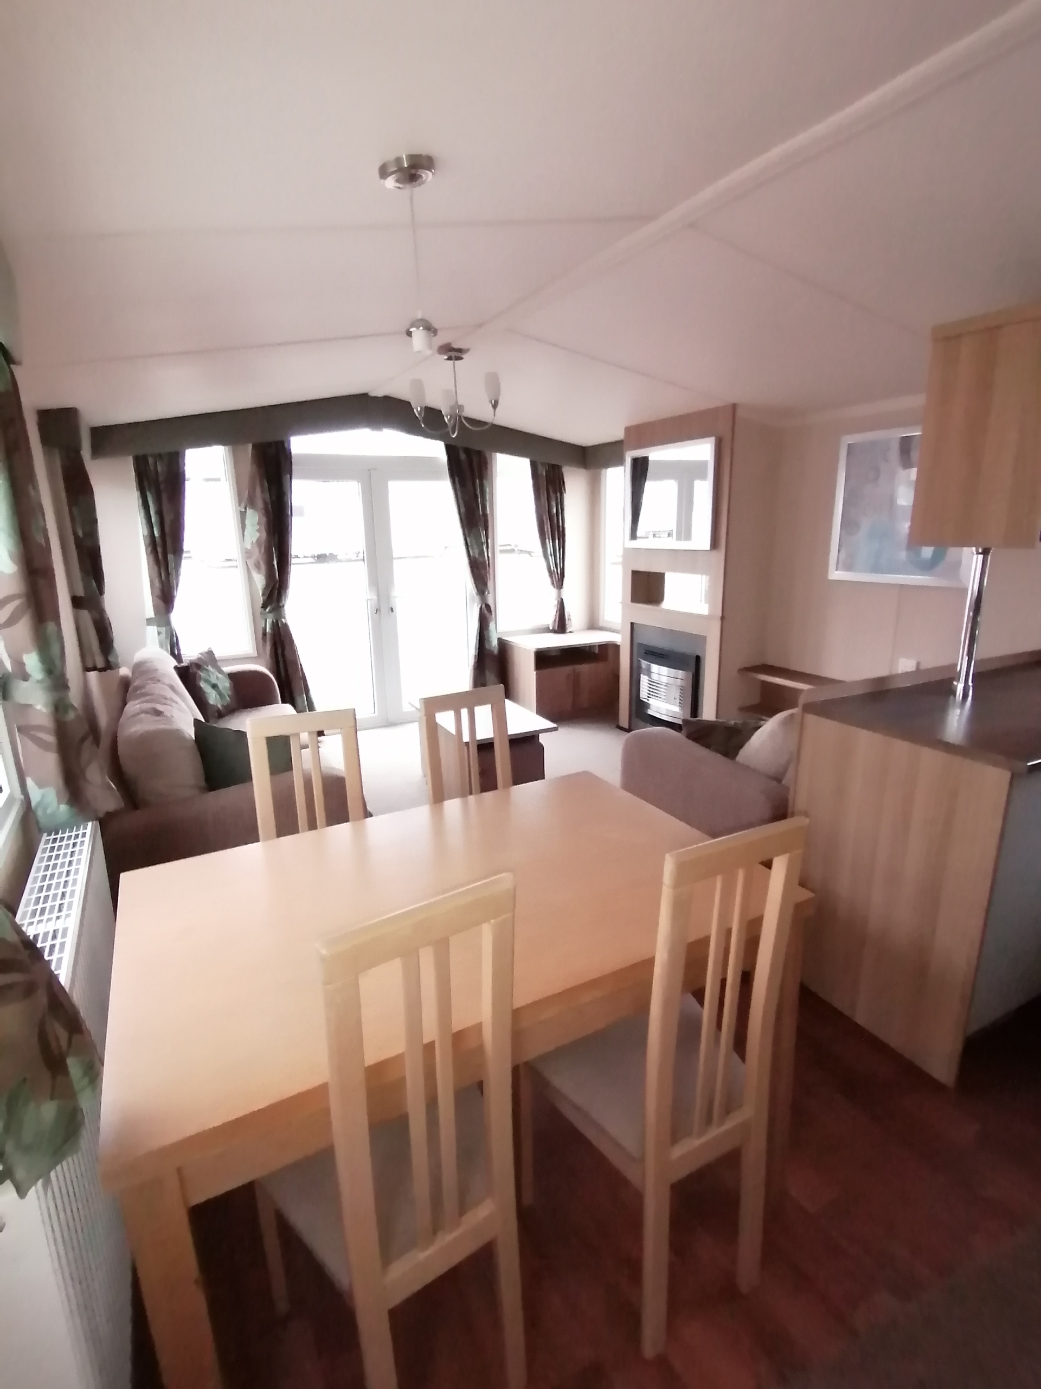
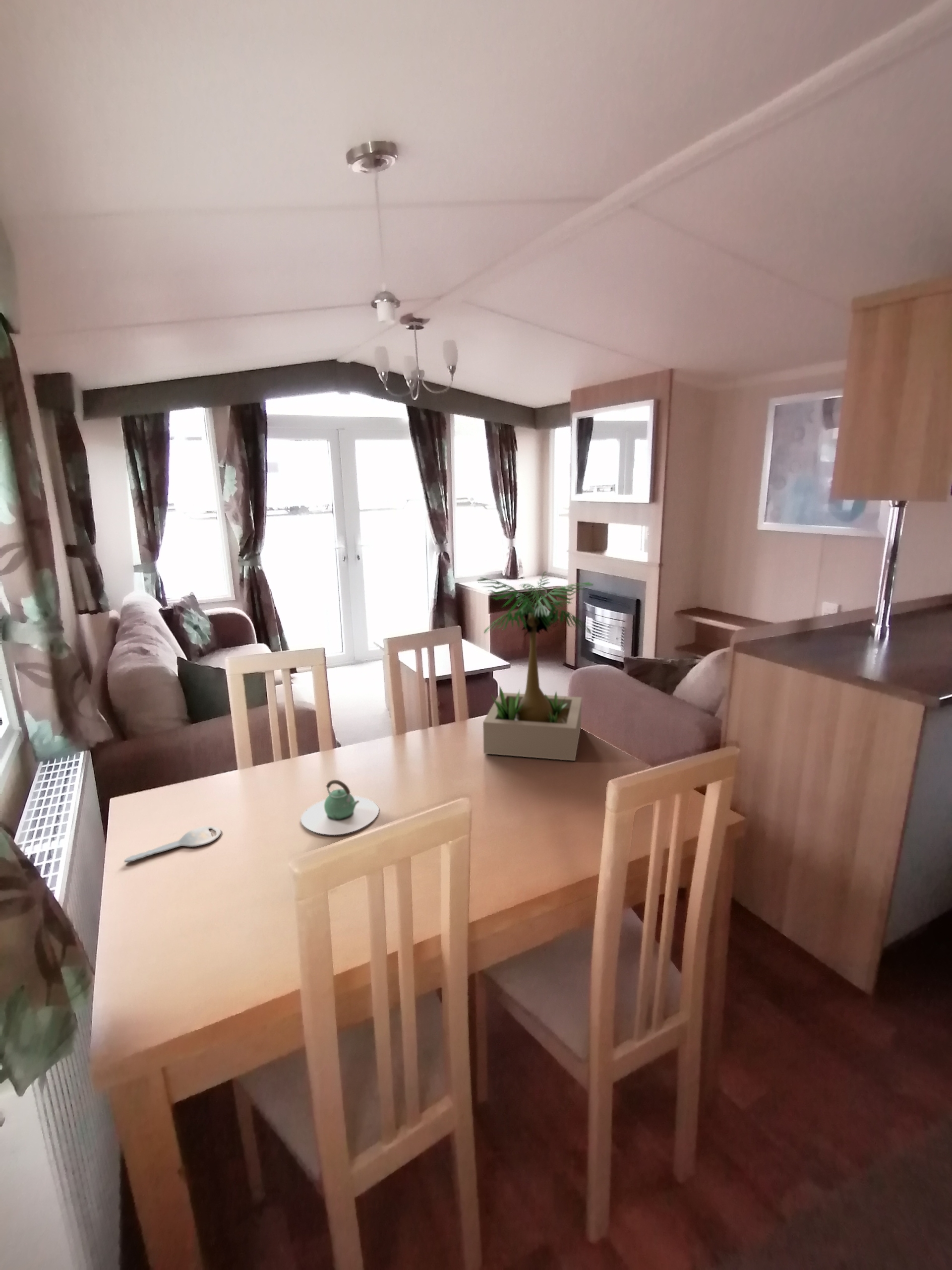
+ potted plant (530, 662)
+ key (174, 844)
+ teapot (339, 797)
